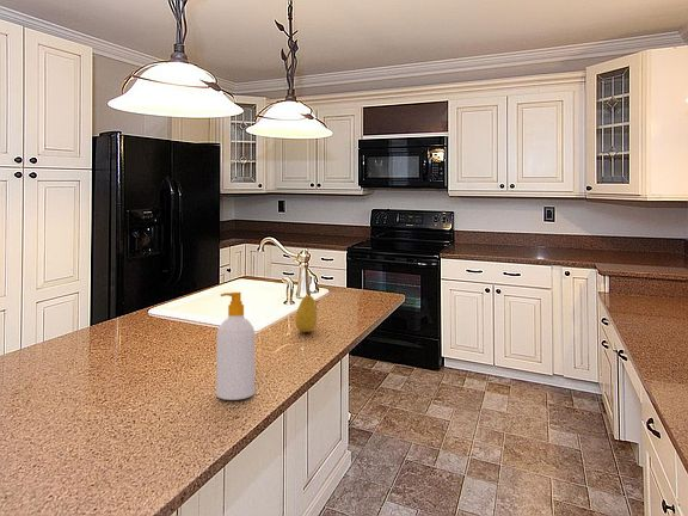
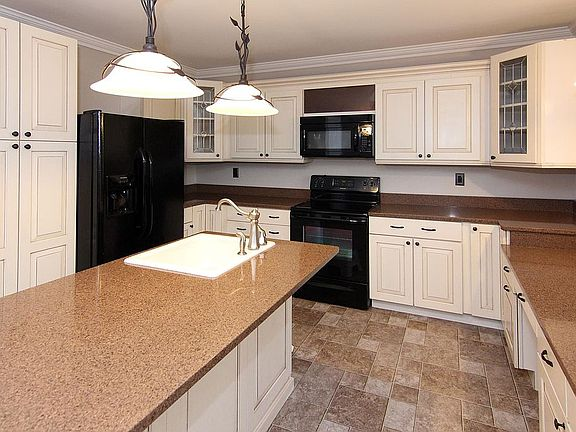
- fruit (306, 313)
- soap bottle (234, 343)
